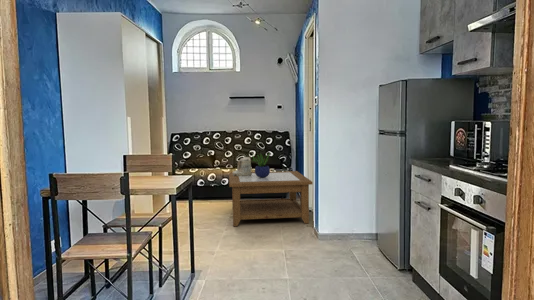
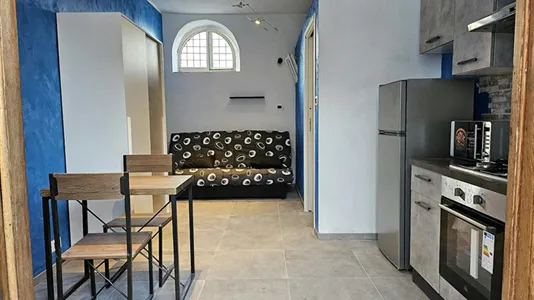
- decorative box (242, 165)
- coffee table (267, 199)
- potted plant (262, 164)
